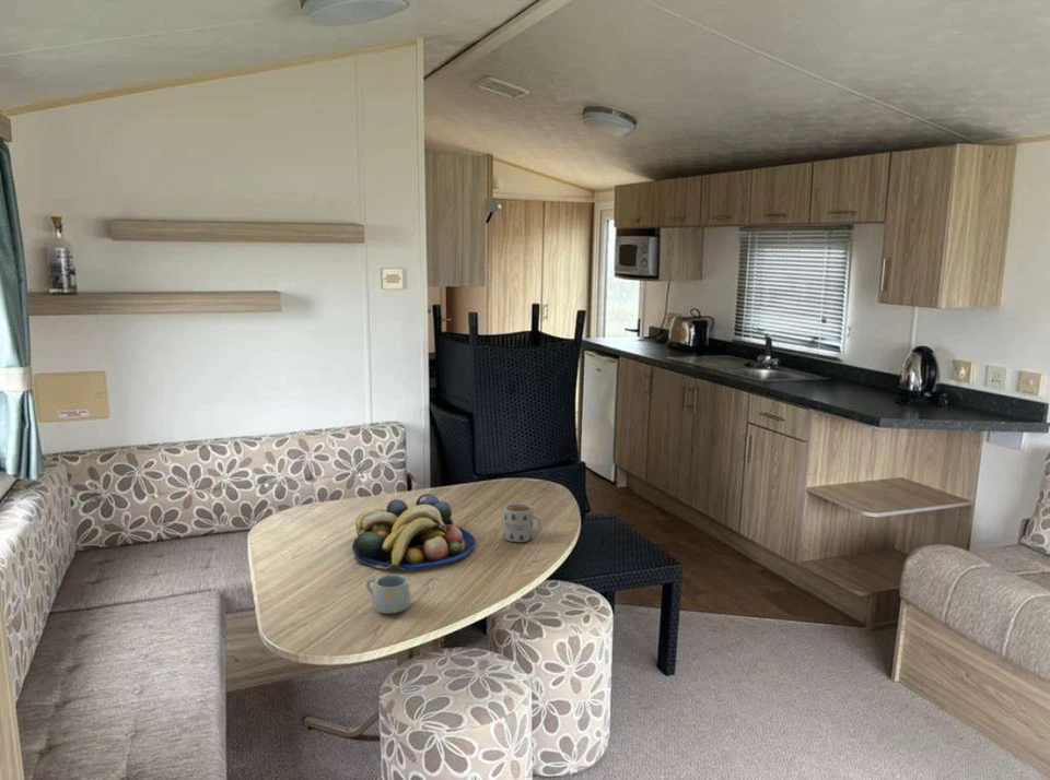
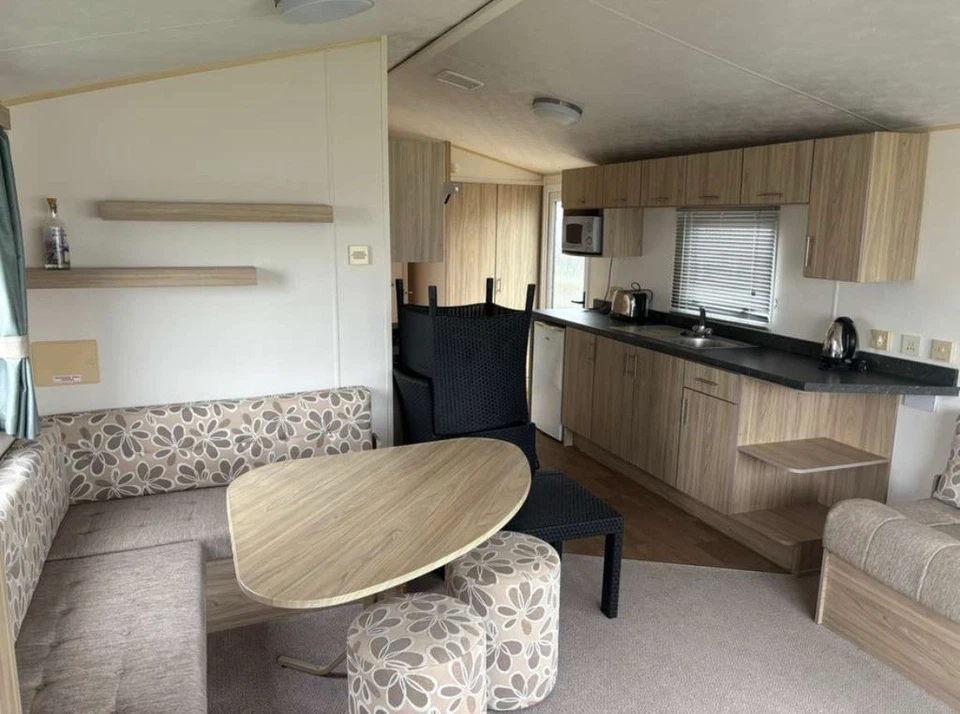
- mug (523, 523)
- mug (386, 592)
- fruit bowl (415, 524)
